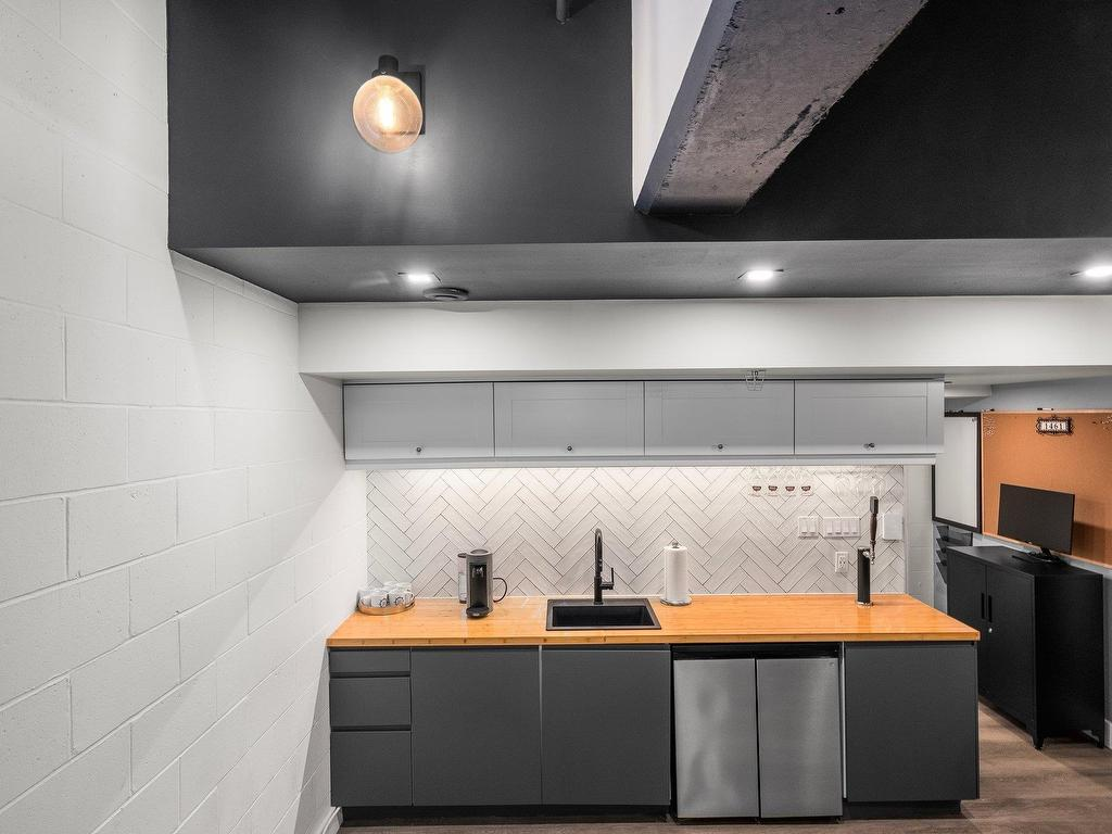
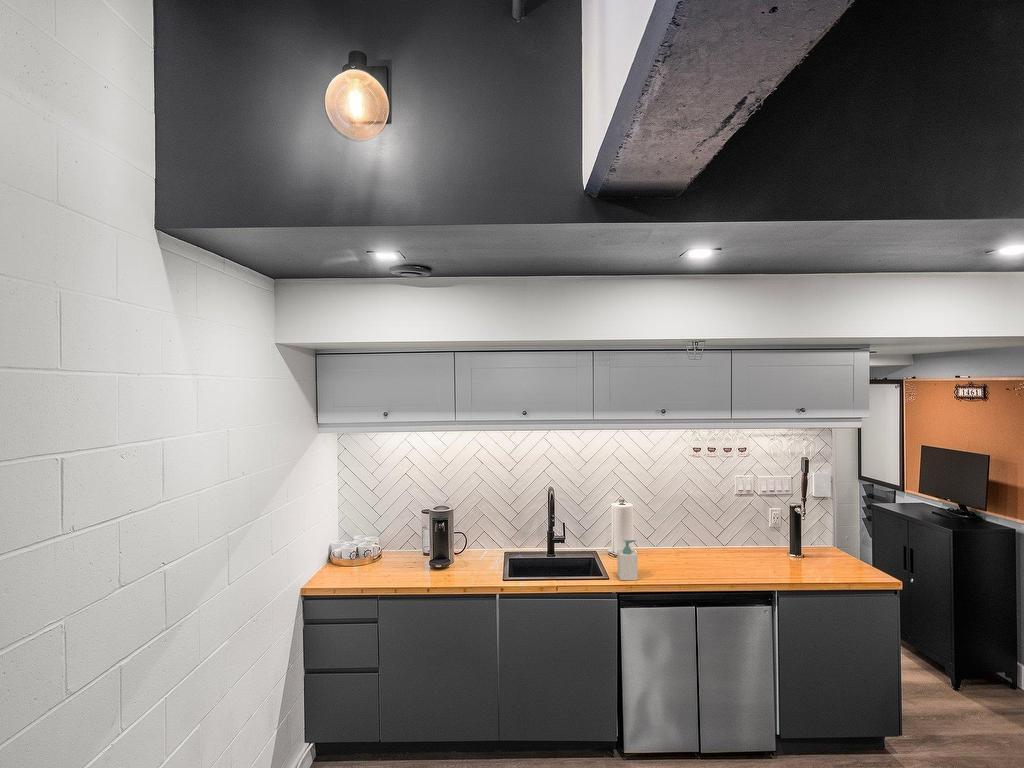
+ soap bottle (627, 558)
